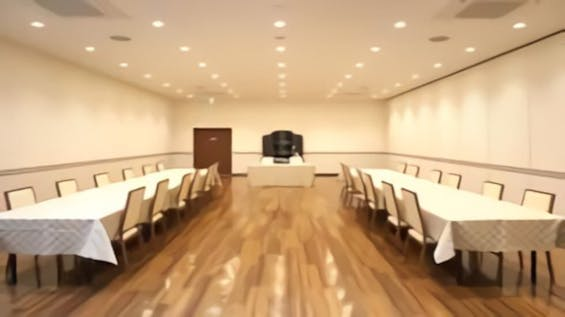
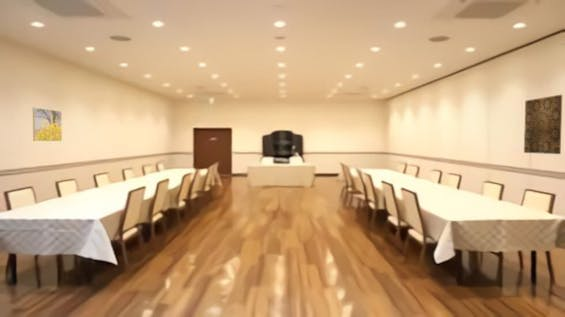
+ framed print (48, 125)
+ wall art (541, 125)
